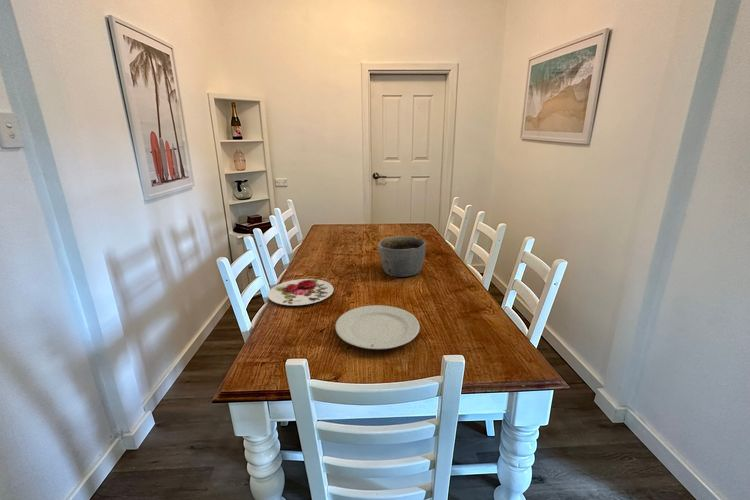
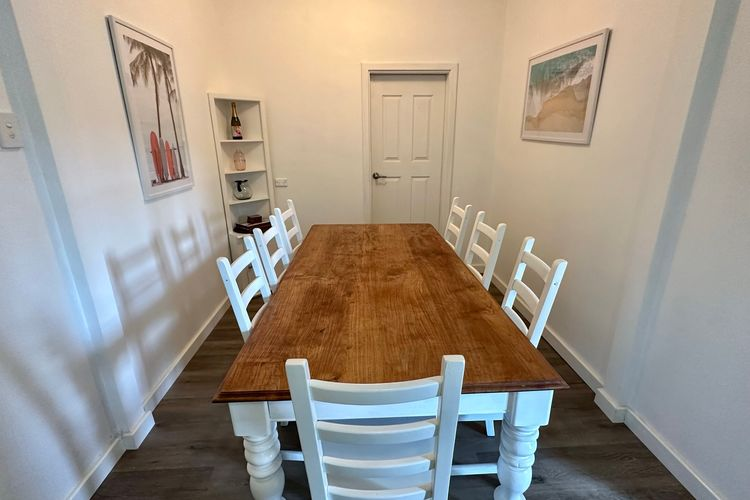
- chinaware (377, 327)
- bowl (401, 256)
- plate (301, 290)
